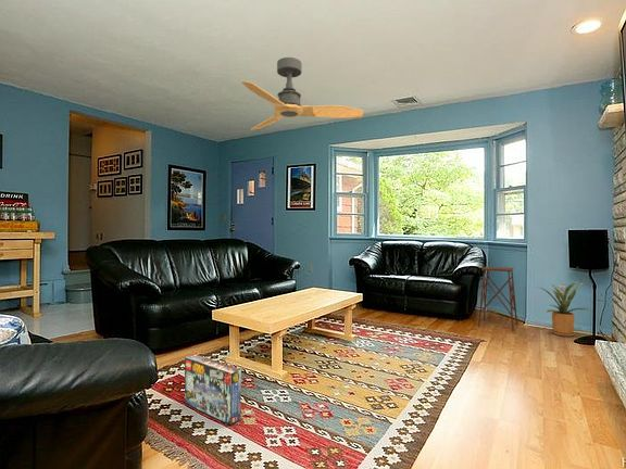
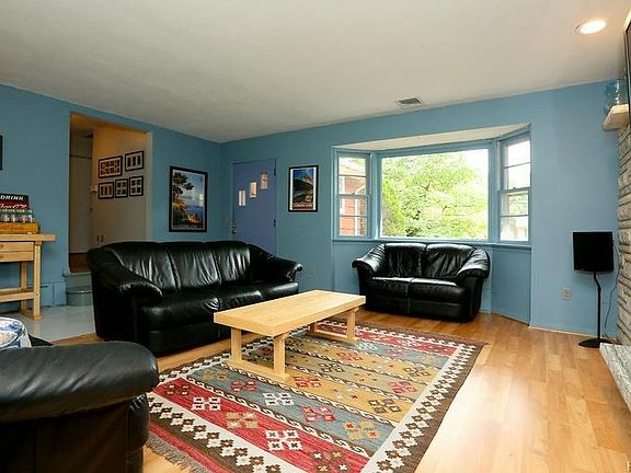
- ceiling fan (298, 92)
- house plant (561, 306)
- side table (498, 296)
- box (211, 386)
